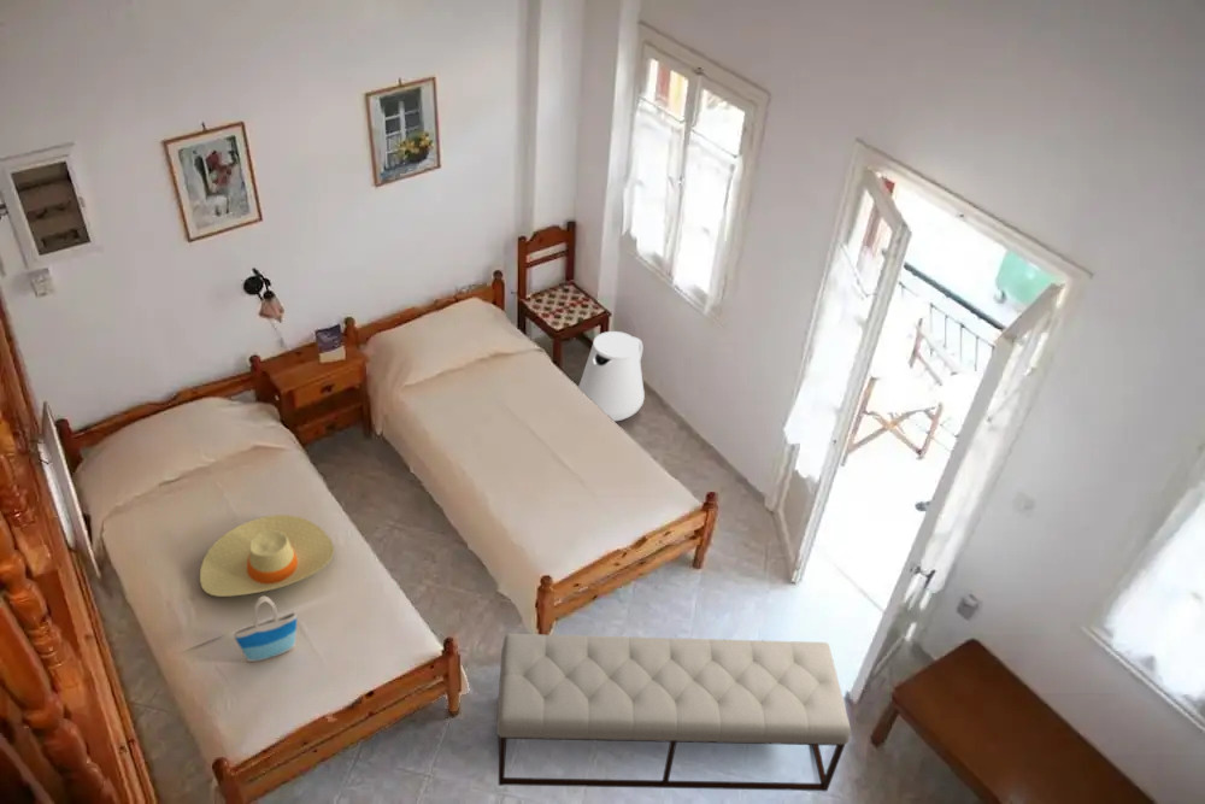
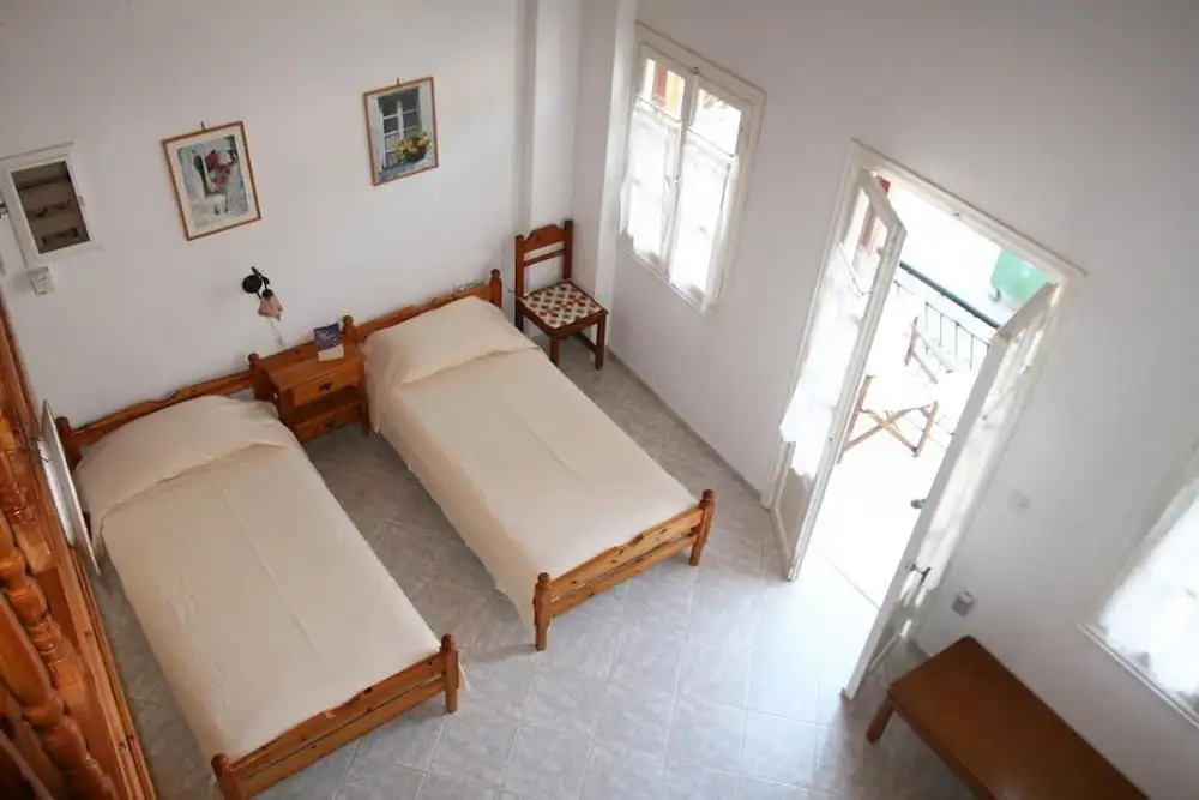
- tote bag (265, 627)
- trash can (618, 374)
- straw hat (266, 553)
- bench (666, 711)
